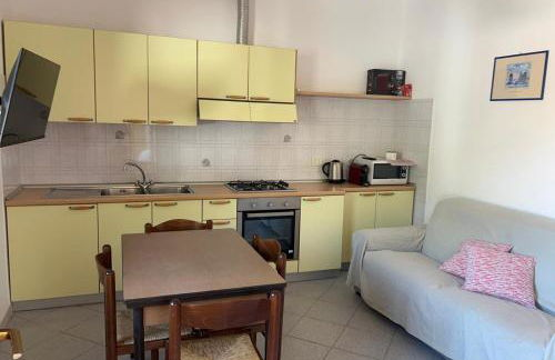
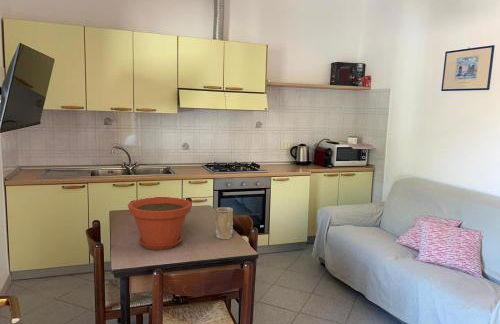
+ plant pot (160, 224)
+ mug (222, 221)
